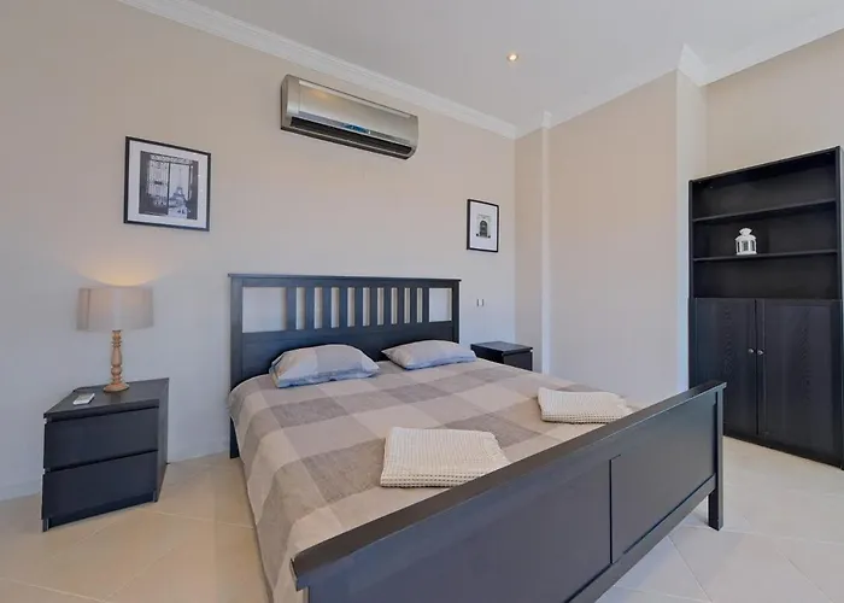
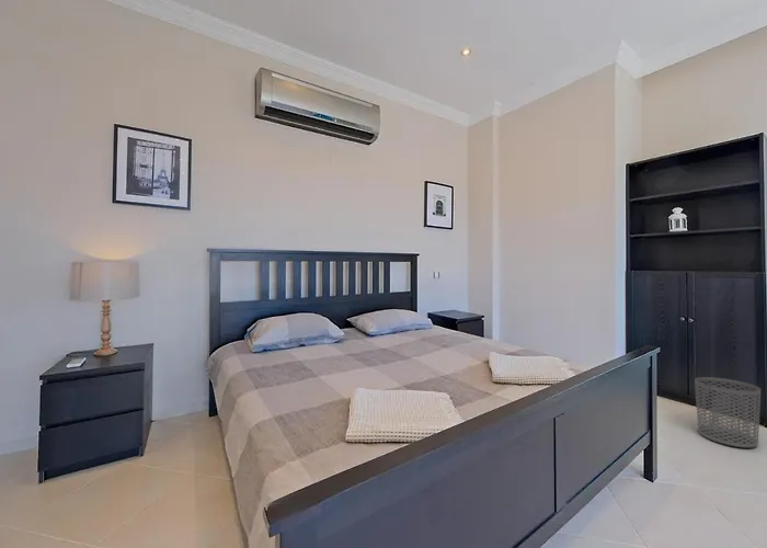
+ waste bin (726, 411)
